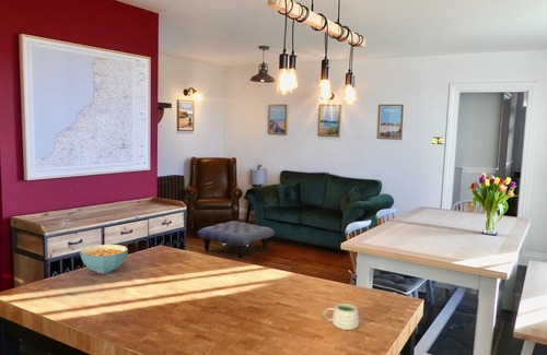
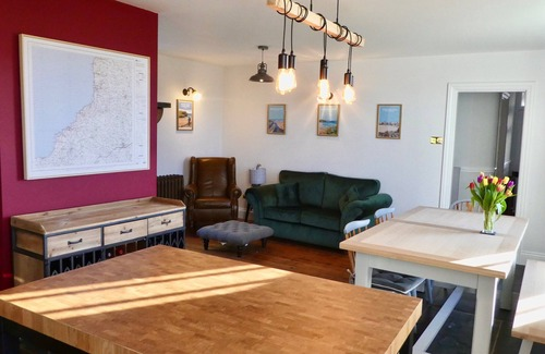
- mug (340, 316)
- cereal bowl (104, 260)
